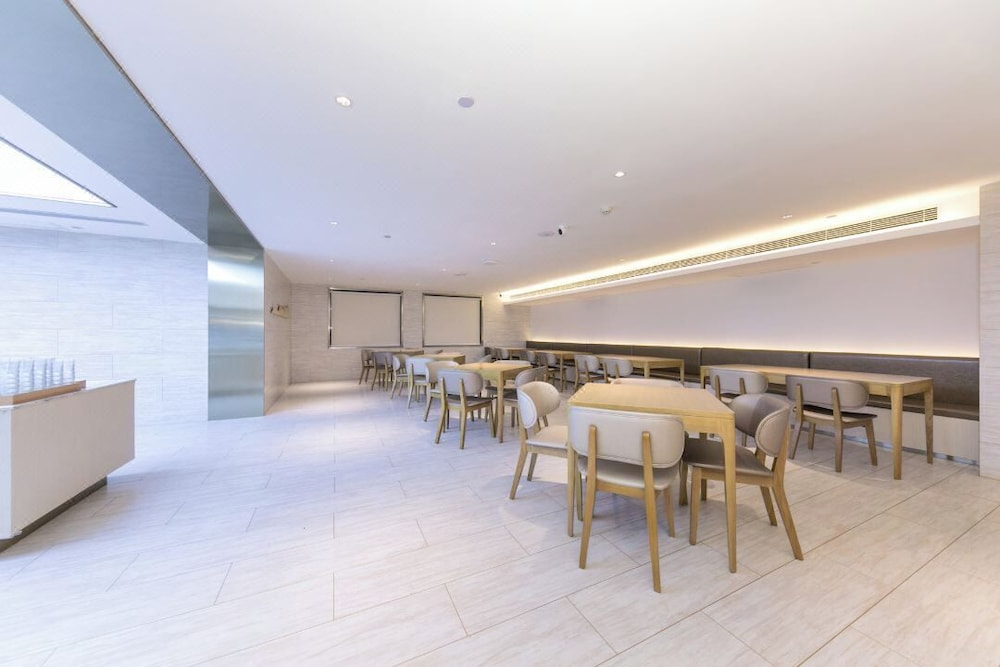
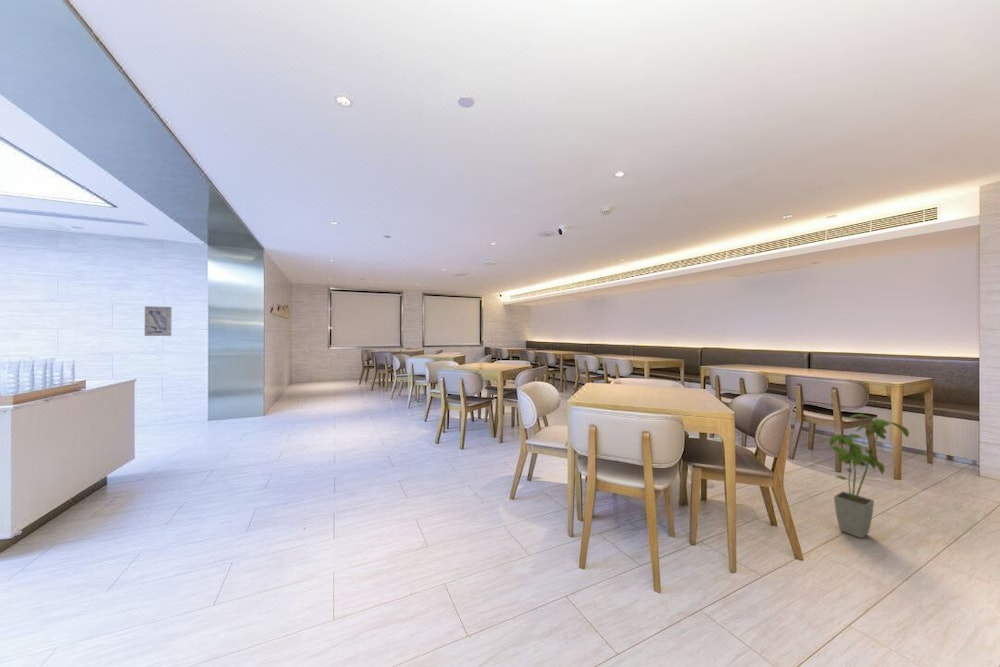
+ house plant (864, 473)
+ wall art (158, 321)
